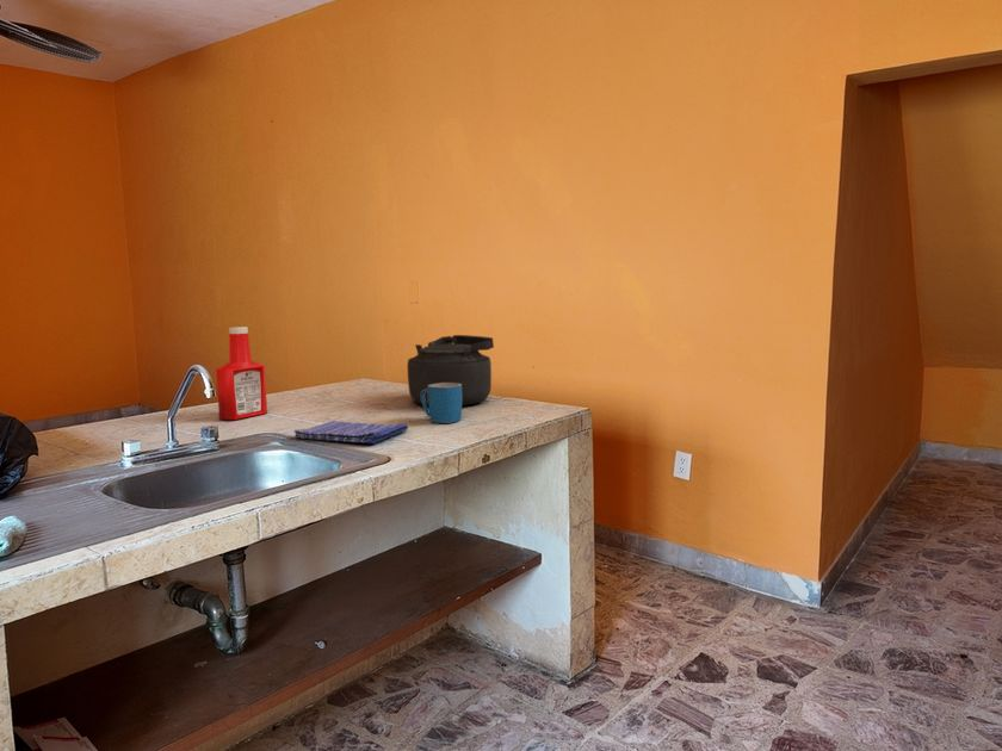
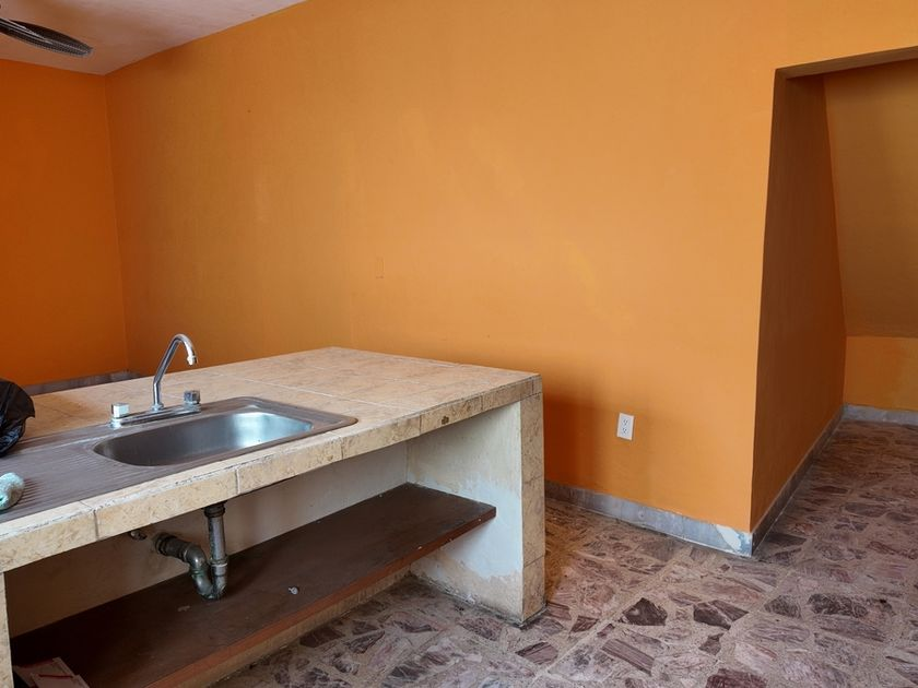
- soap bottle (241, 371)
- kettle (449, 368)
- dish towel (352, 429)
- mug (440, 402)
